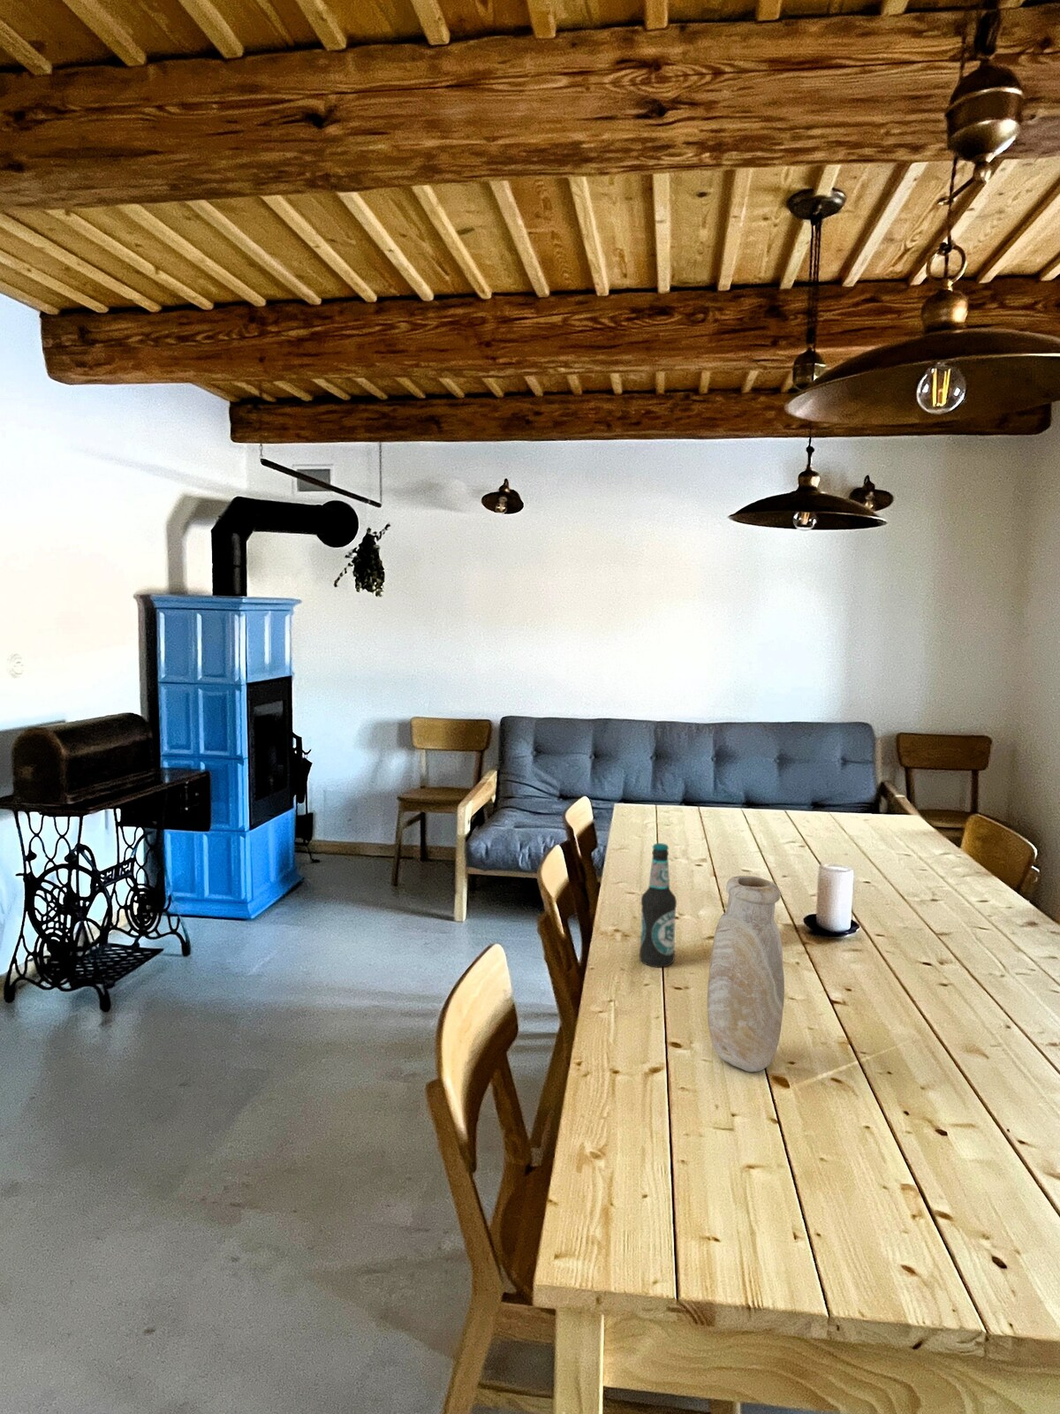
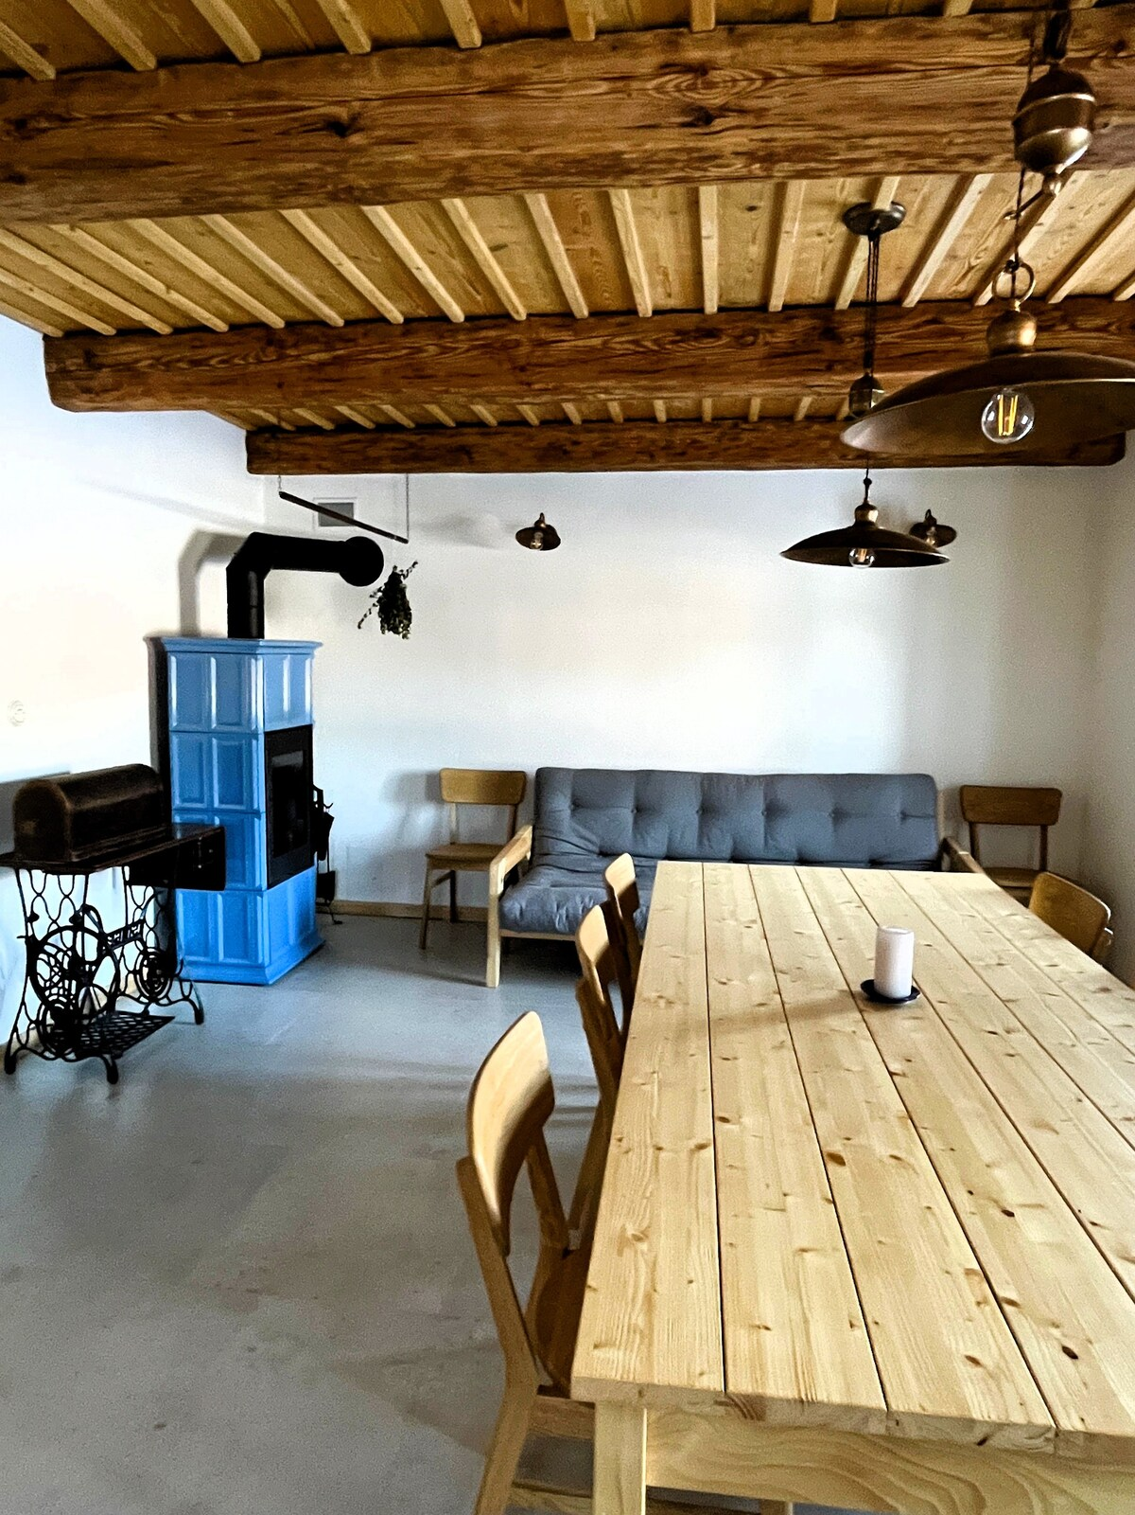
- bottle (658, 904)
- vase (747, 974)
